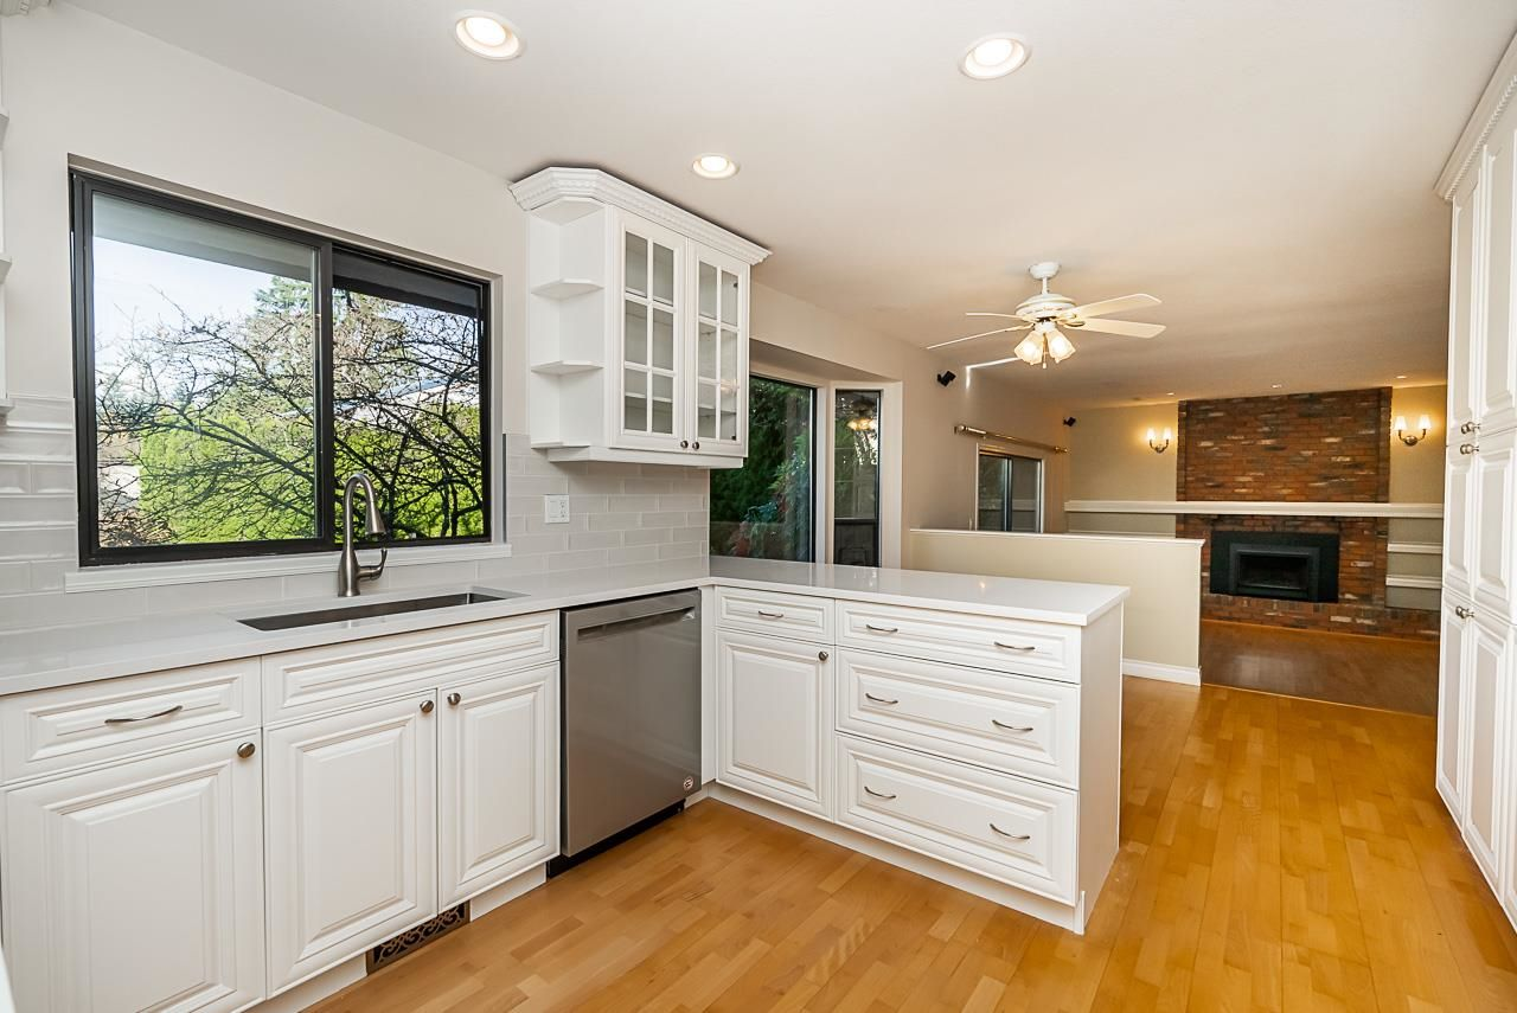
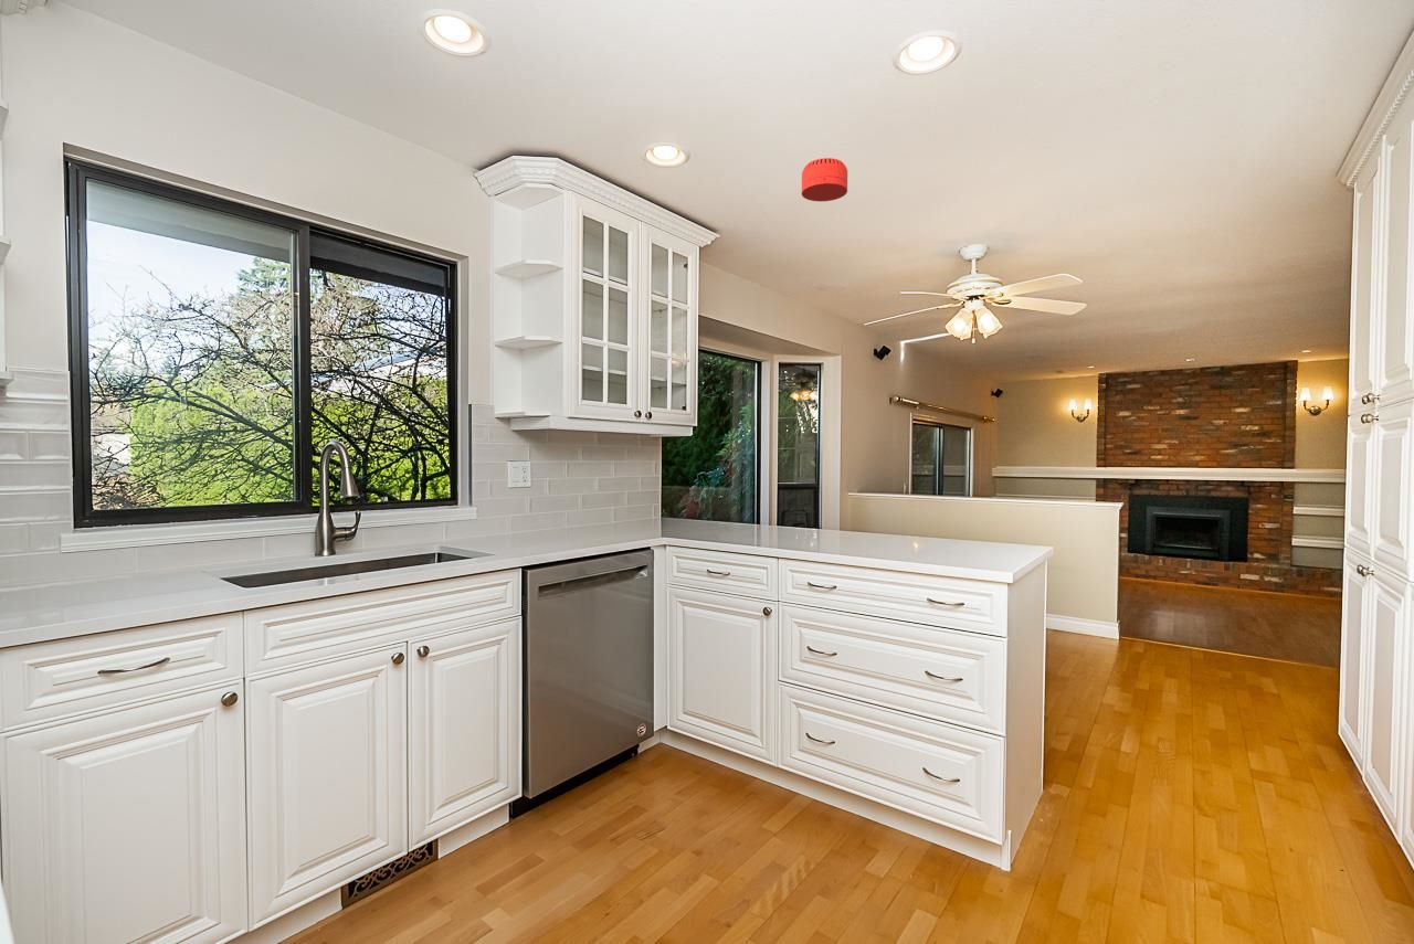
+ smoke detector (824, 179)
